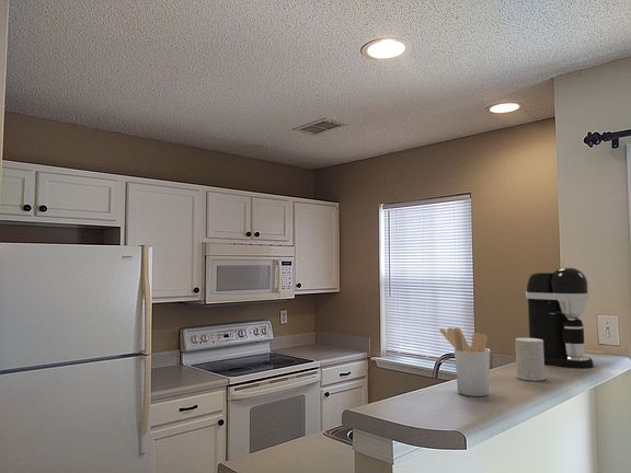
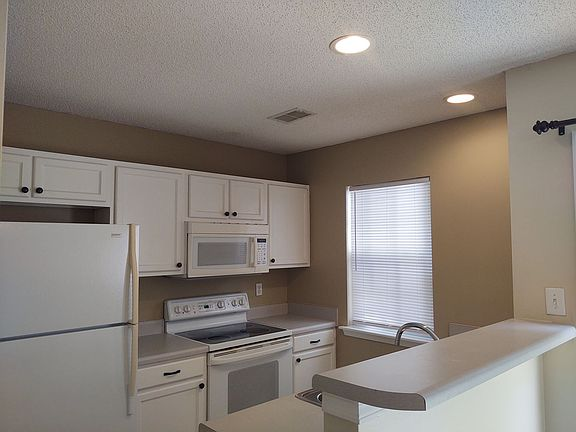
- utensil holder (464, 358)
- cup (529, 358)
- coffee maker (557, 314)
